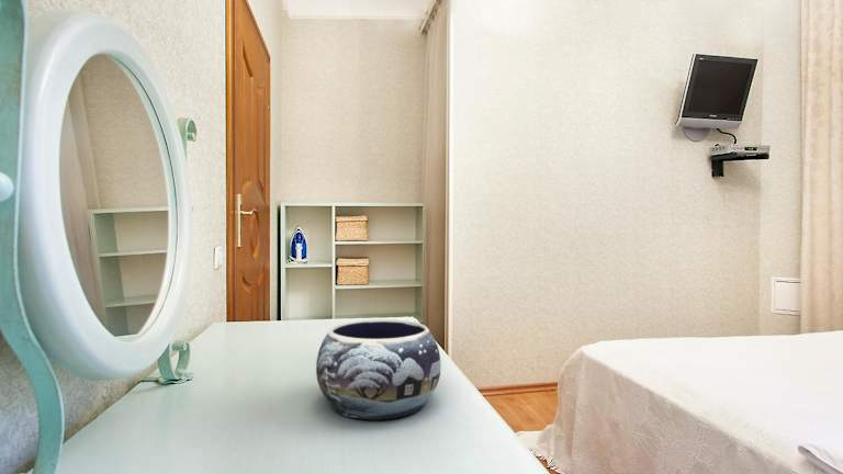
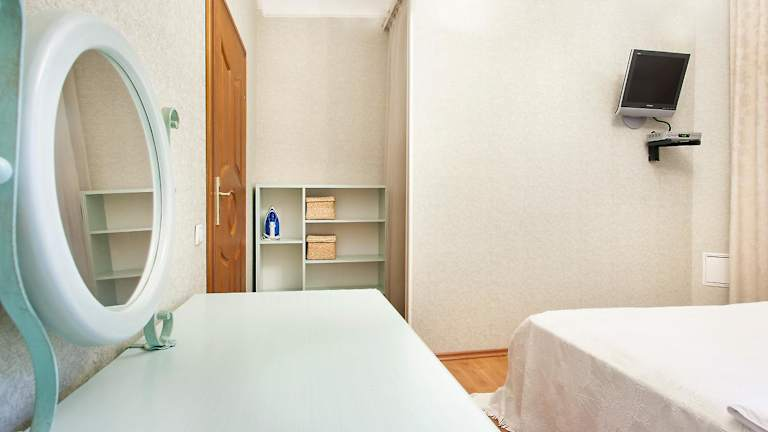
- decorative bowl (379, 364)
